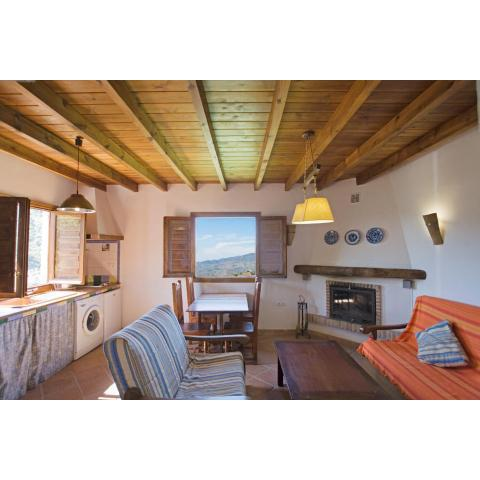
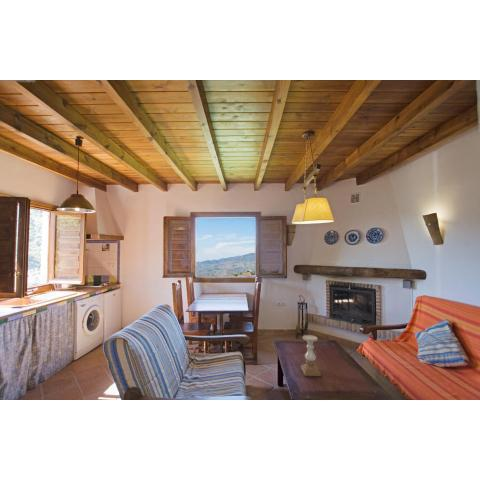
+ candle holder (310, 354)
